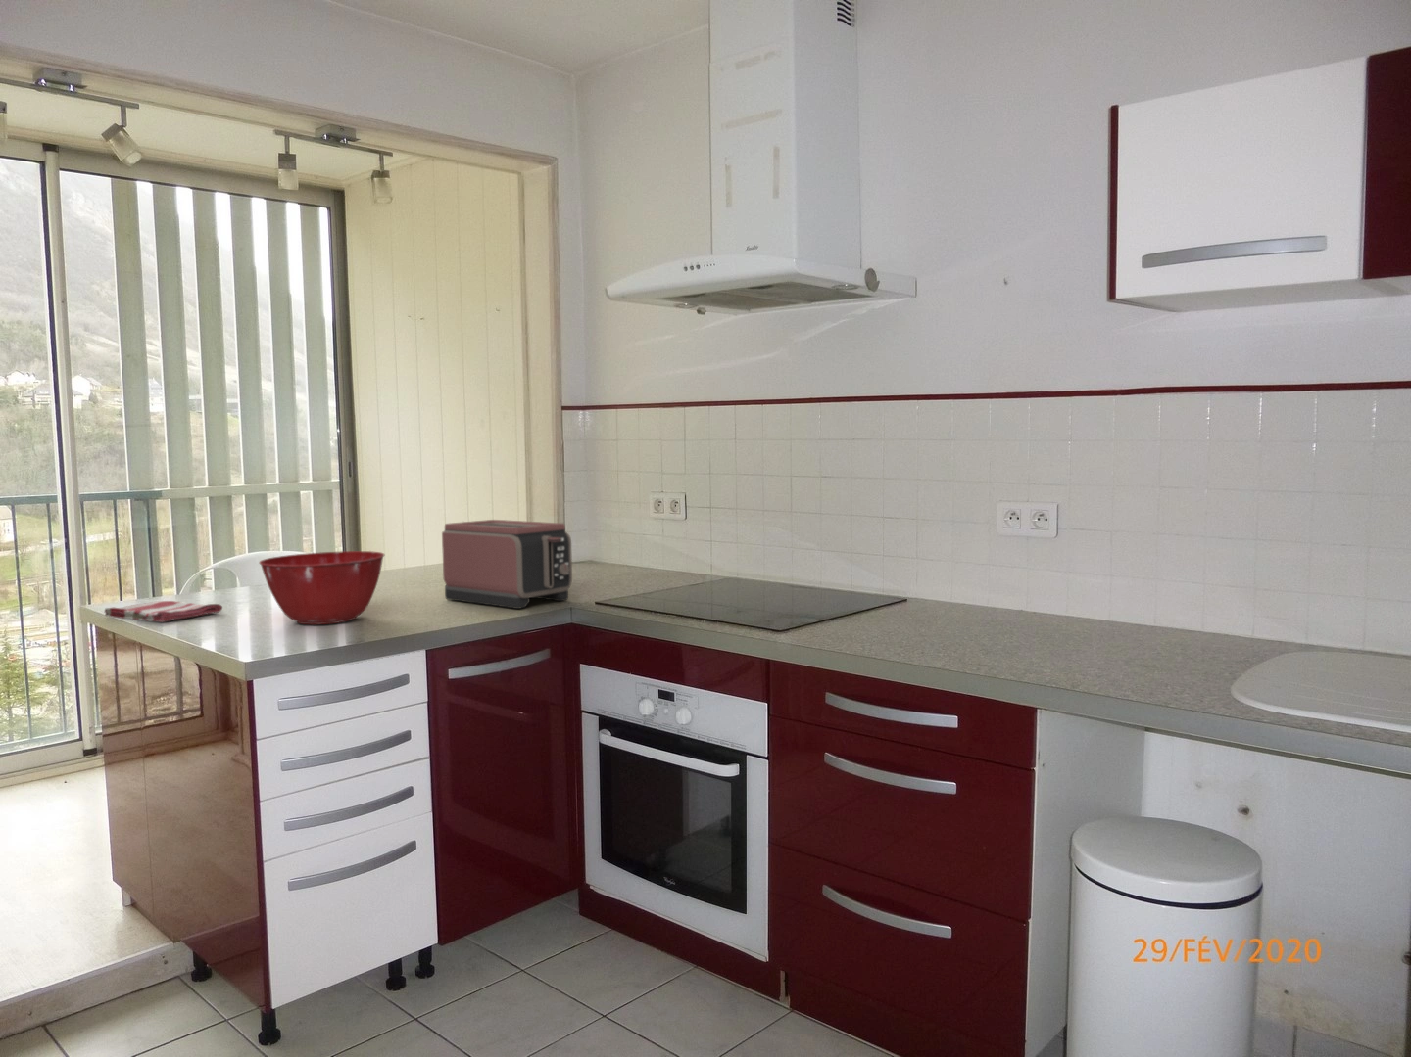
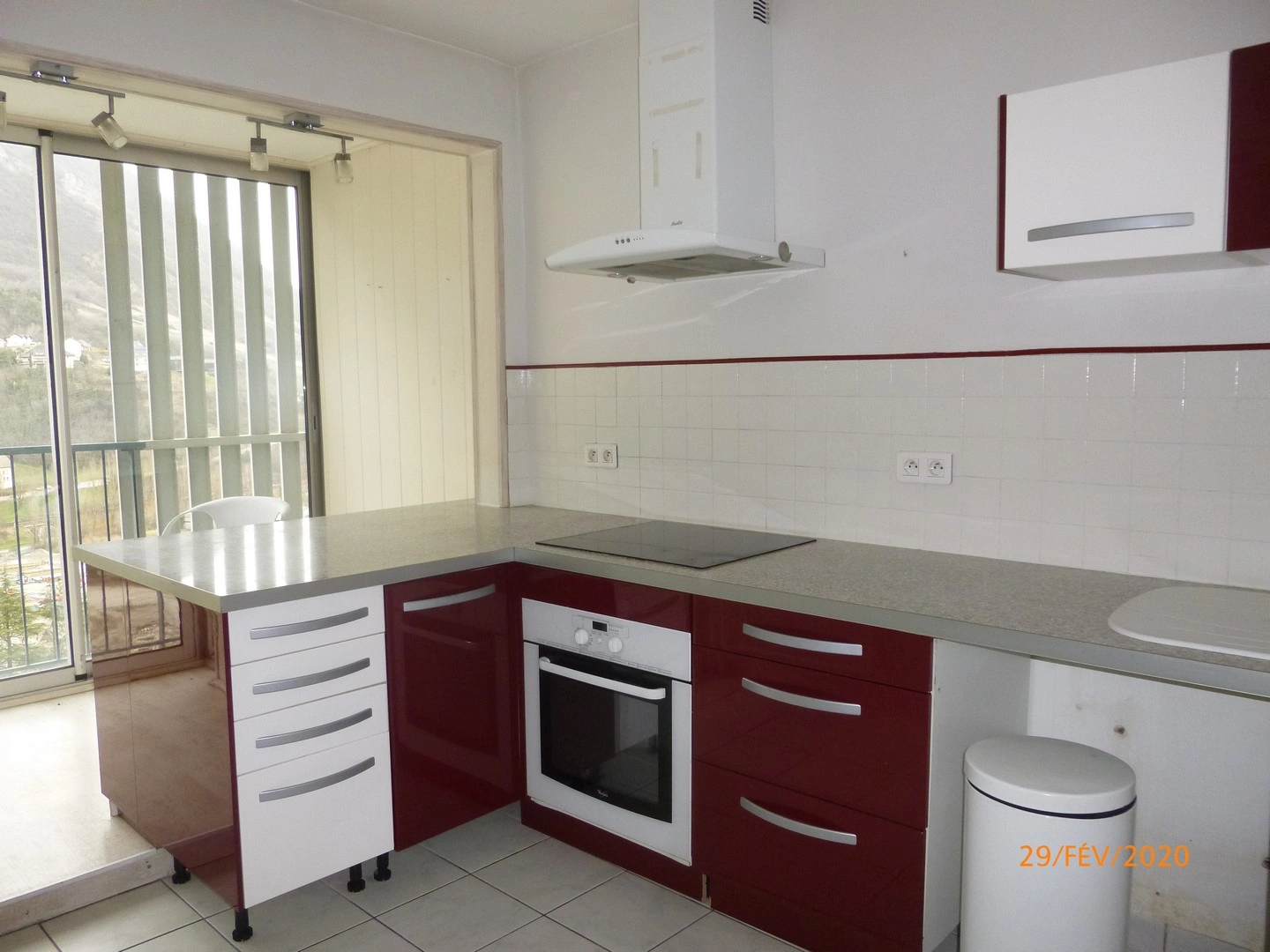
- mixing bowl (324, 588)
- toaster (510, 562)
- dish towel (162, 608)
